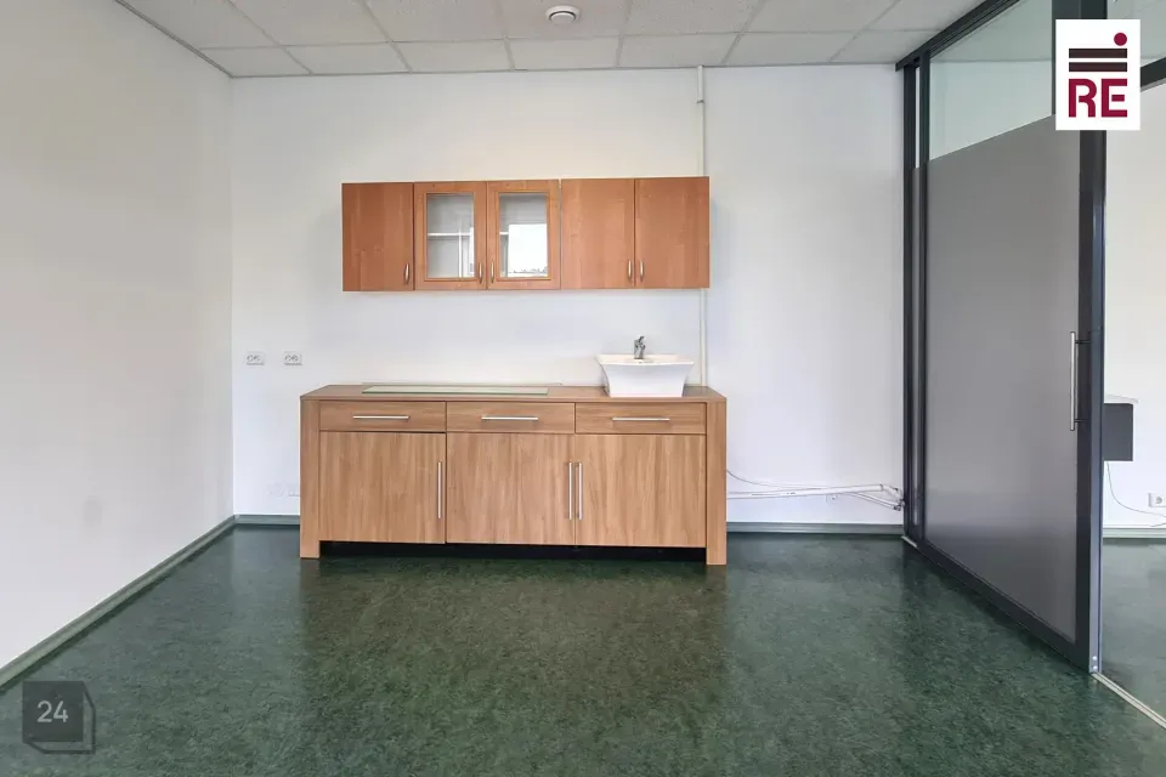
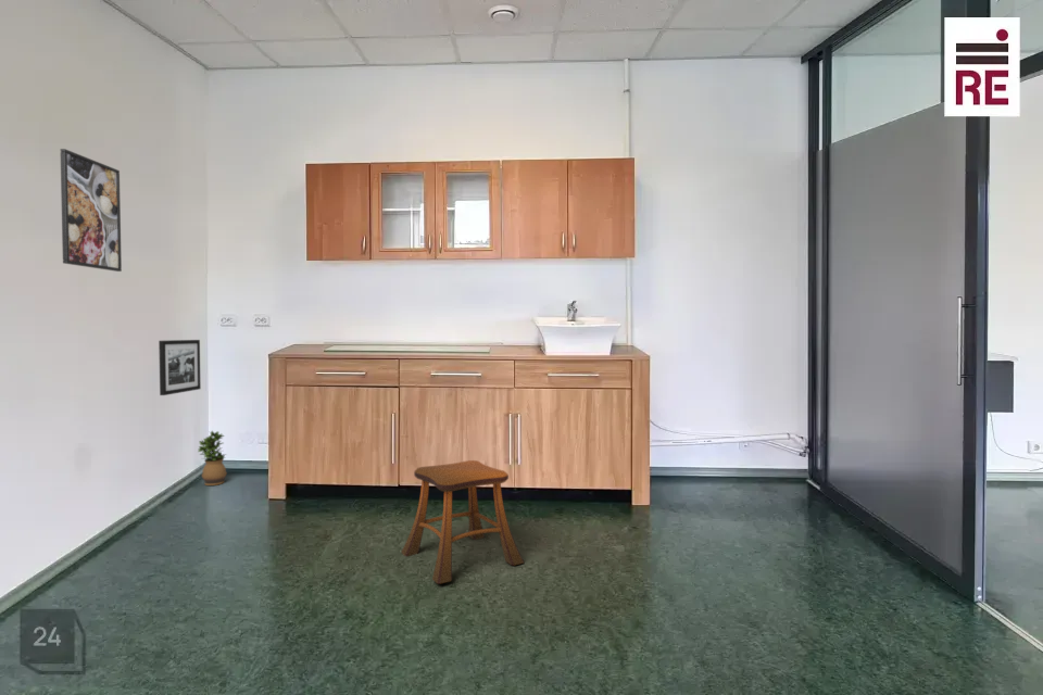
+ picture frame (180, 366)
+ stool (461, 514)
+ potted plant (210, 457)
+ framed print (92, 214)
